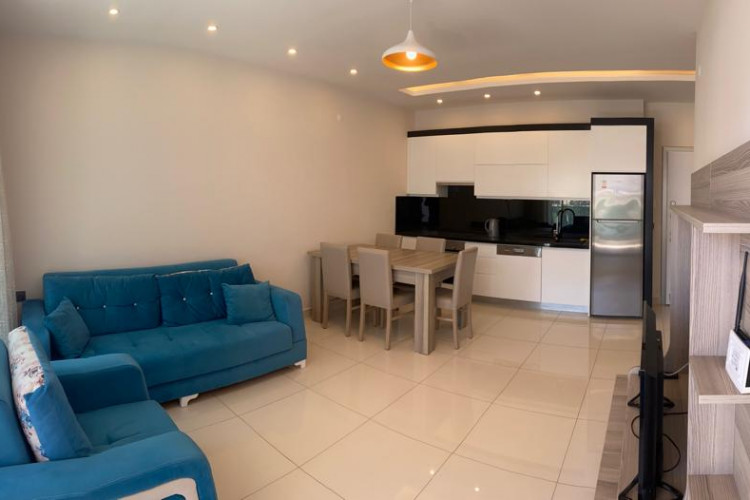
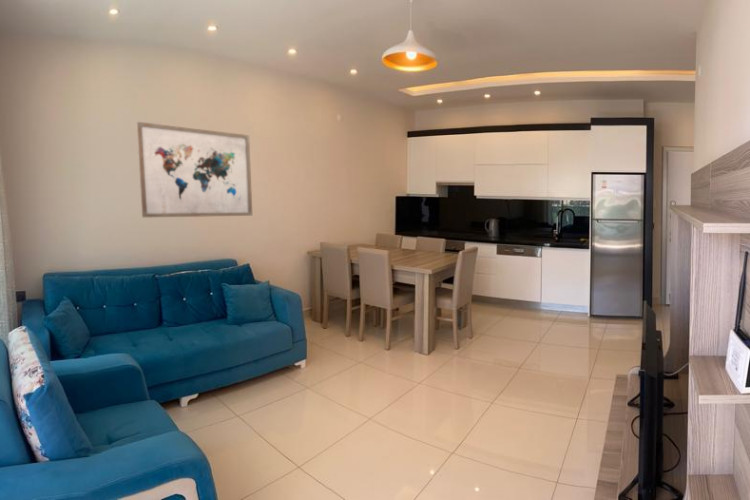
+ wall art (199, 173)
